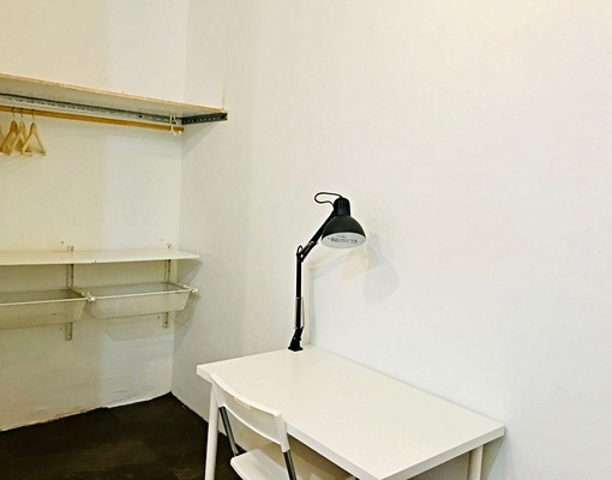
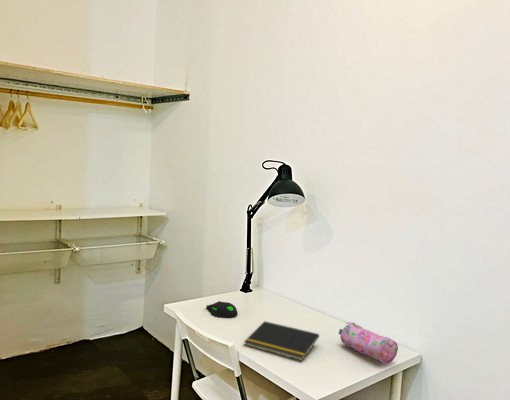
+ computer mouse (221, 307)
+ pencil case (367, 341)
+ notepad (281, 339)
